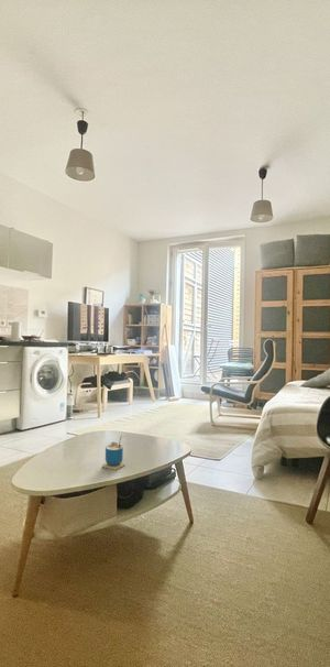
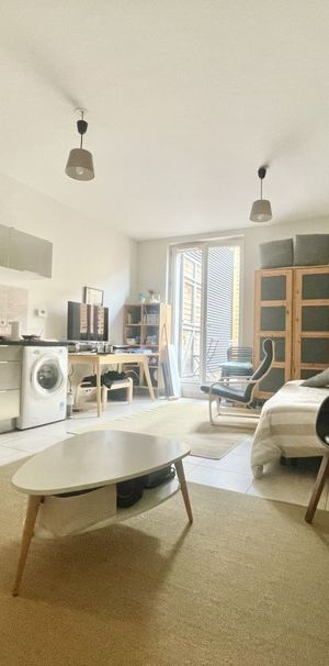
- cup (113, 450)
